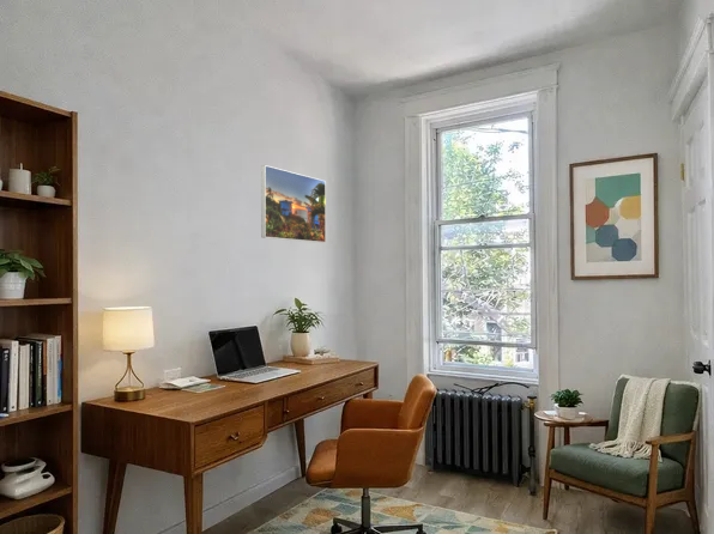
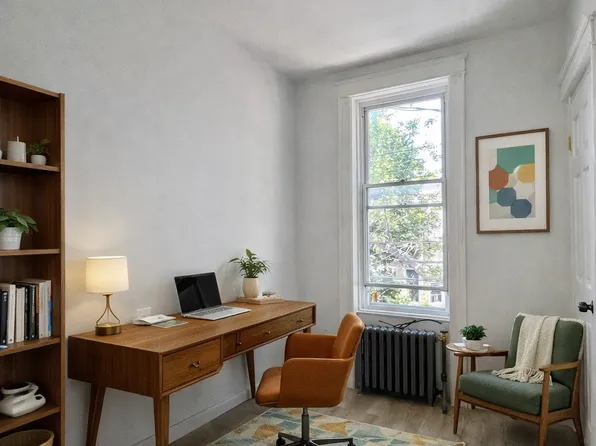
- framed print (296, 206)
